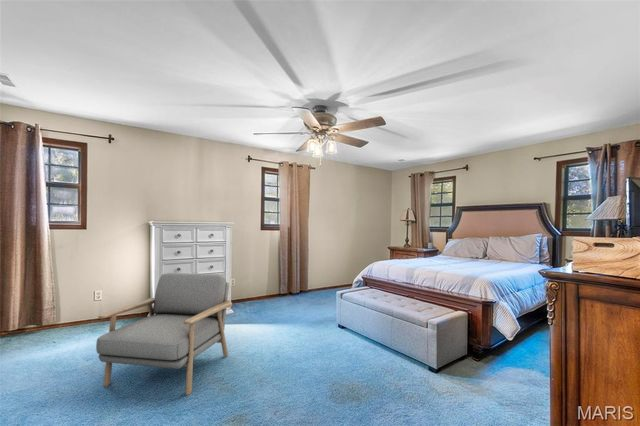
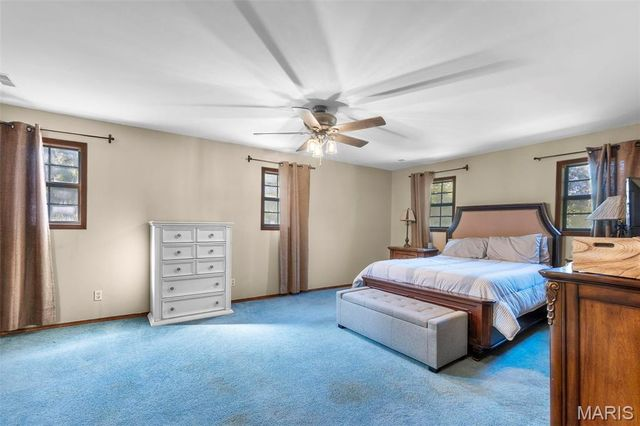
- armchair (170, 325)
